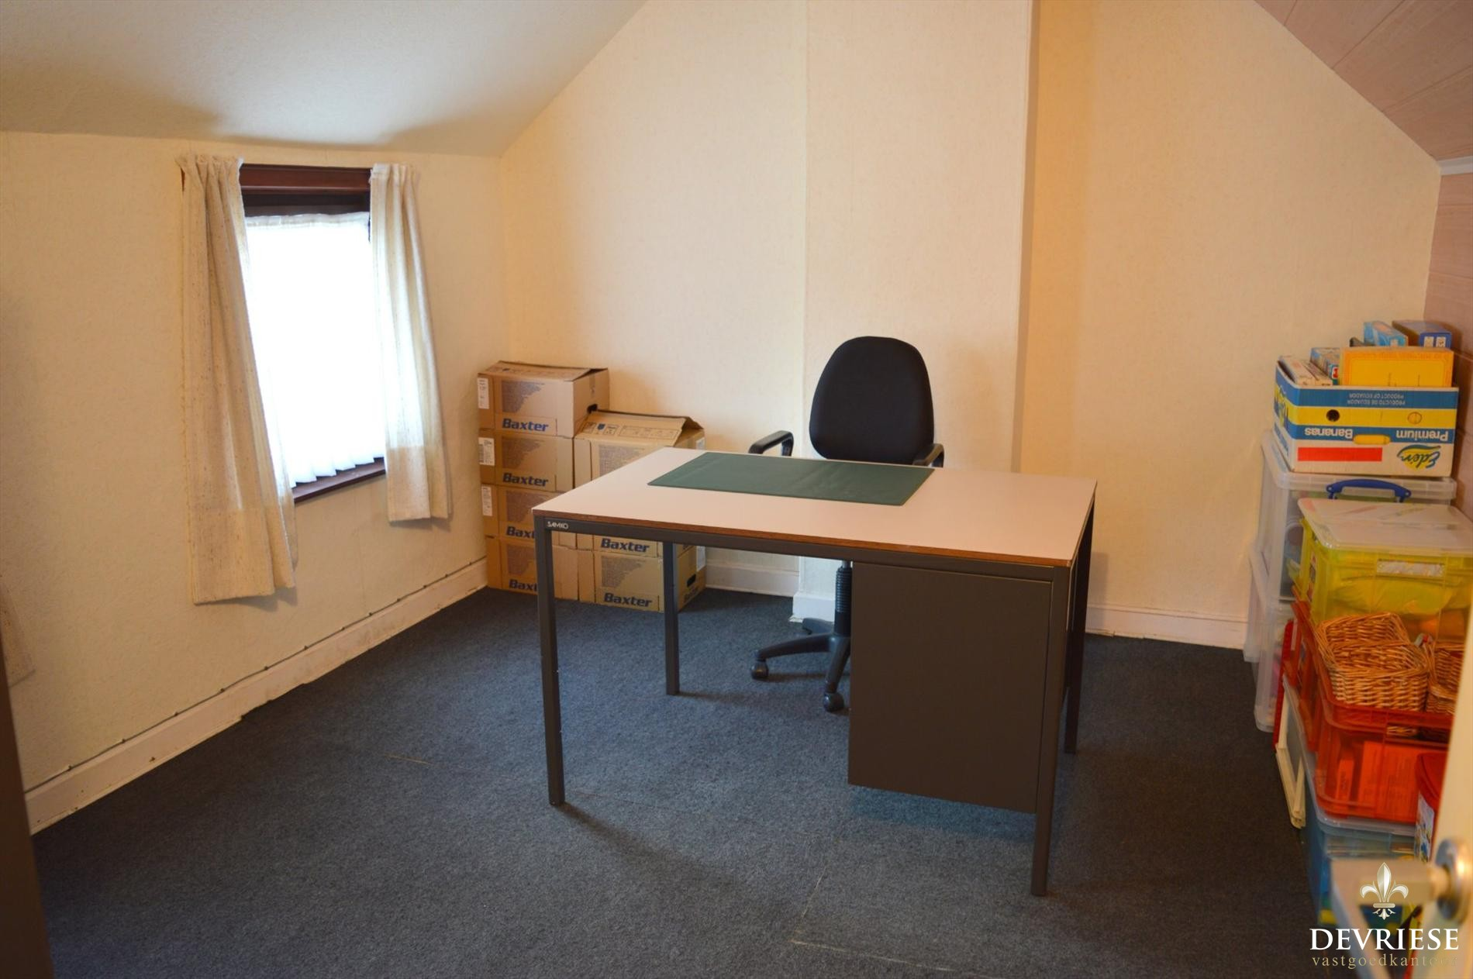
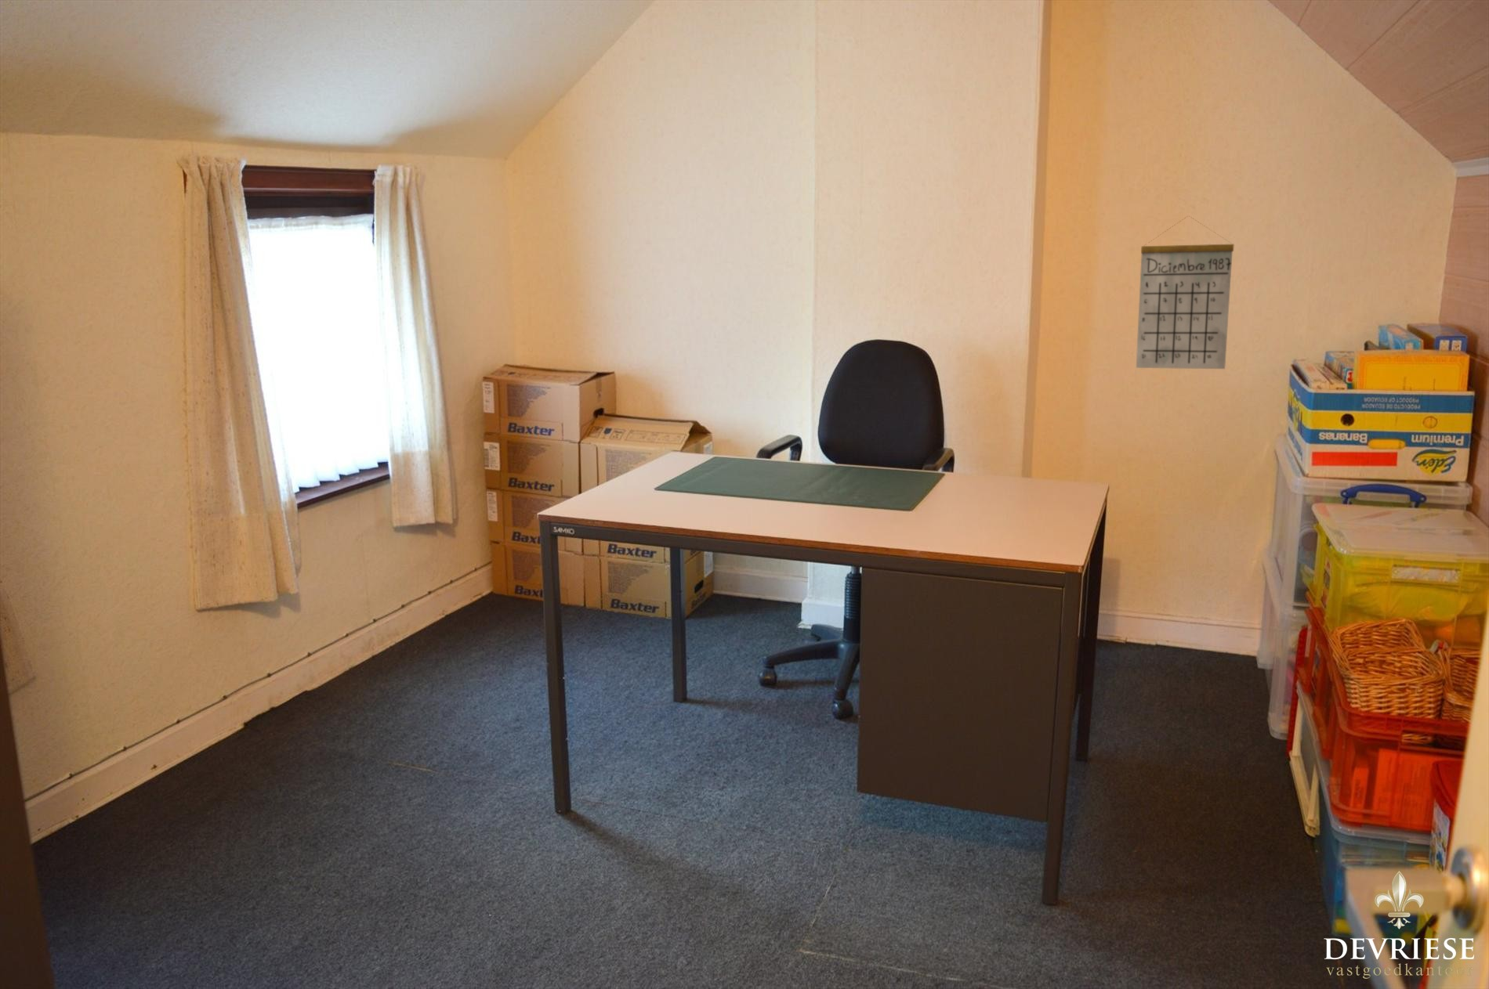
+ calendar (1184, 293)
